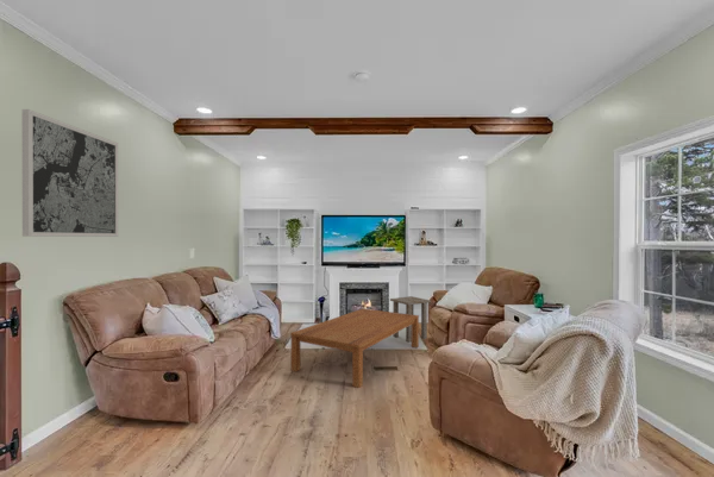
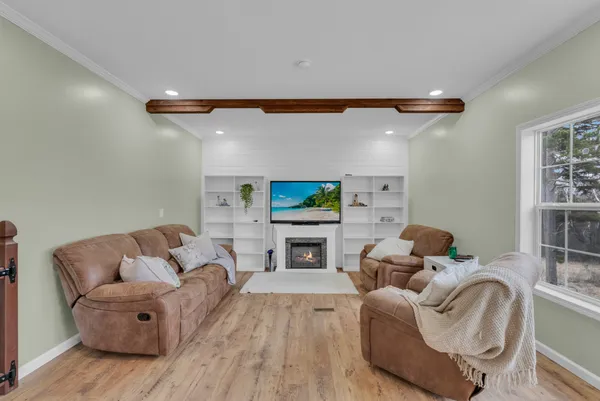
- coffee table (361, 340)
- side table (412, 314)
- wall art (76, 182)
